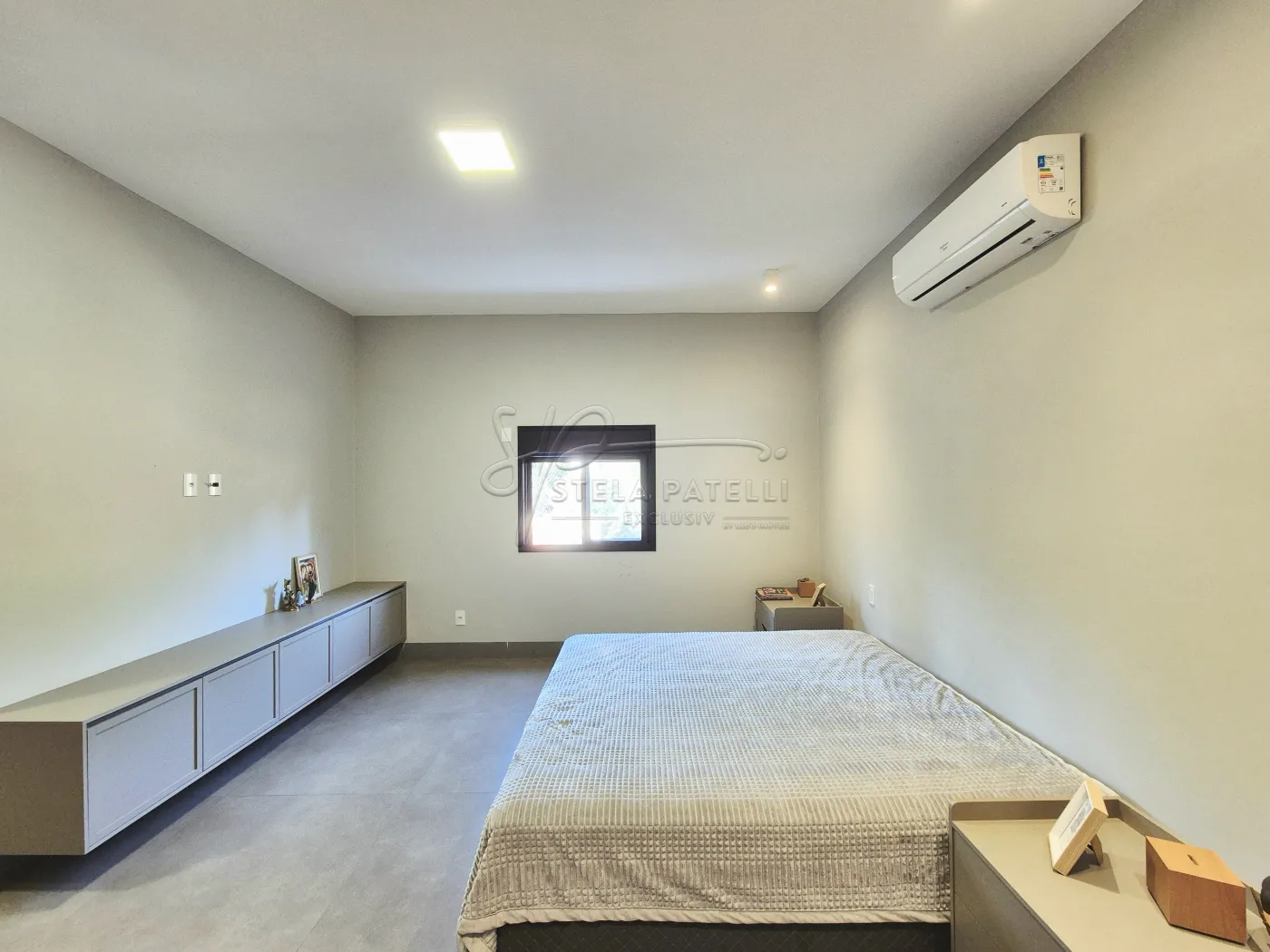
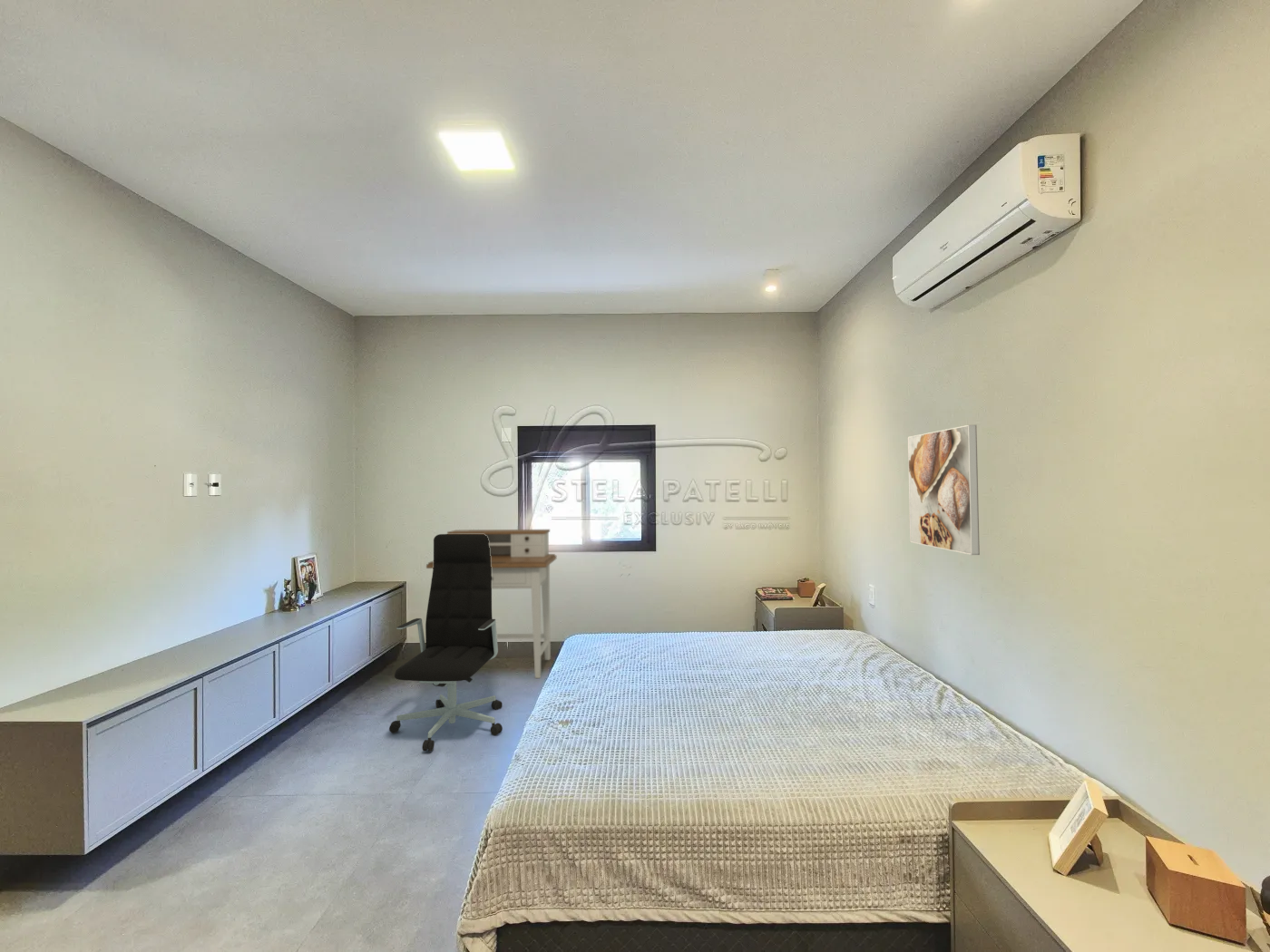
+ desk (492, 588)
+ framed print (940, 490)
+ office chair (450, 631)
